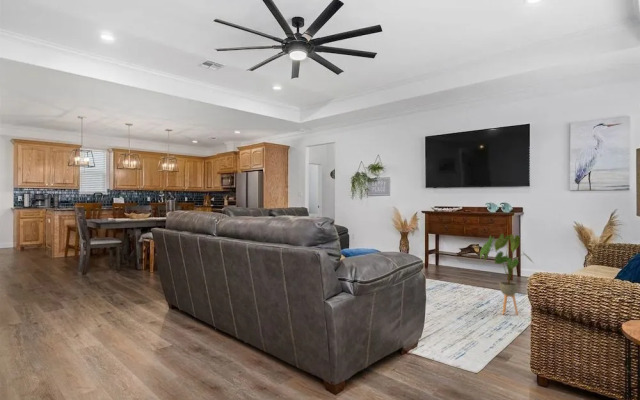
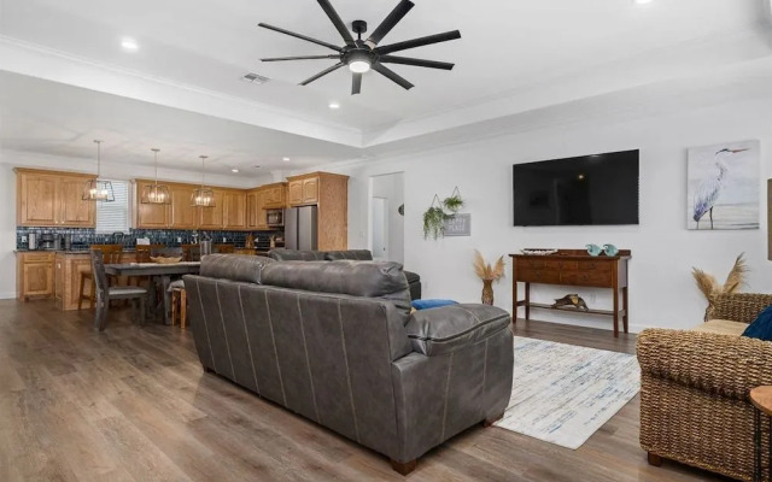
- house plant (505, 271)
